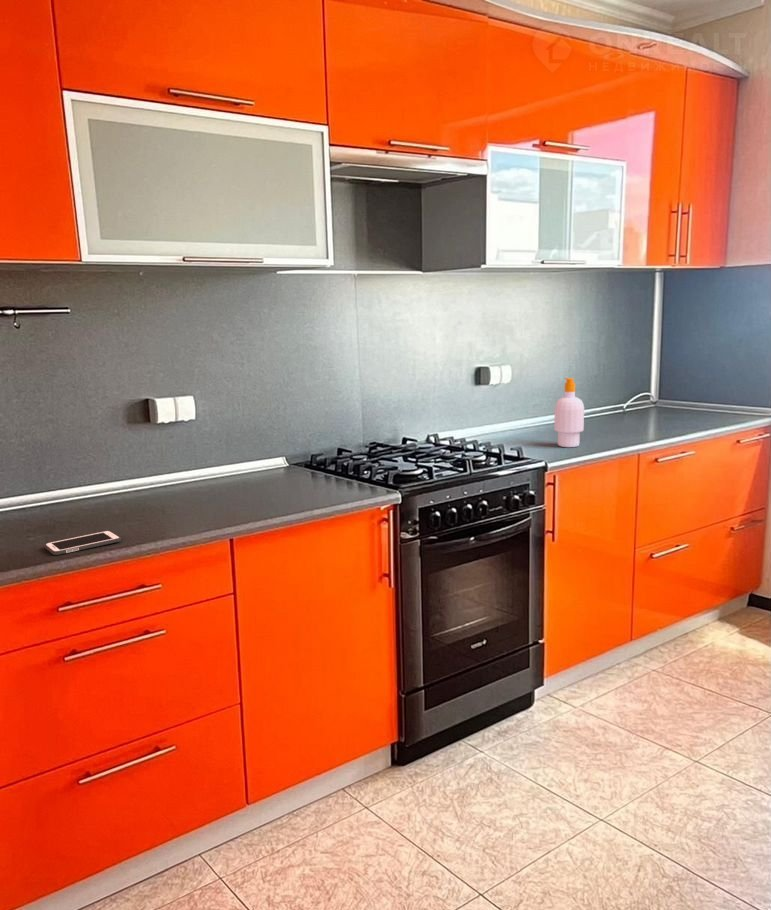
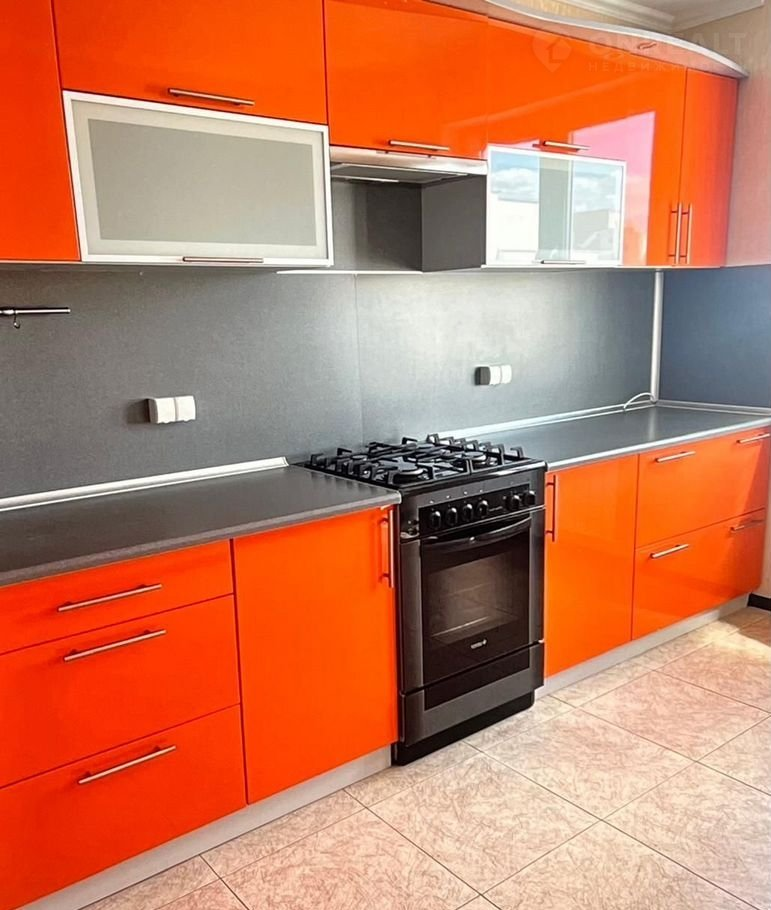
- cell phone (83, 542)
- soap bottle (569, 412)
